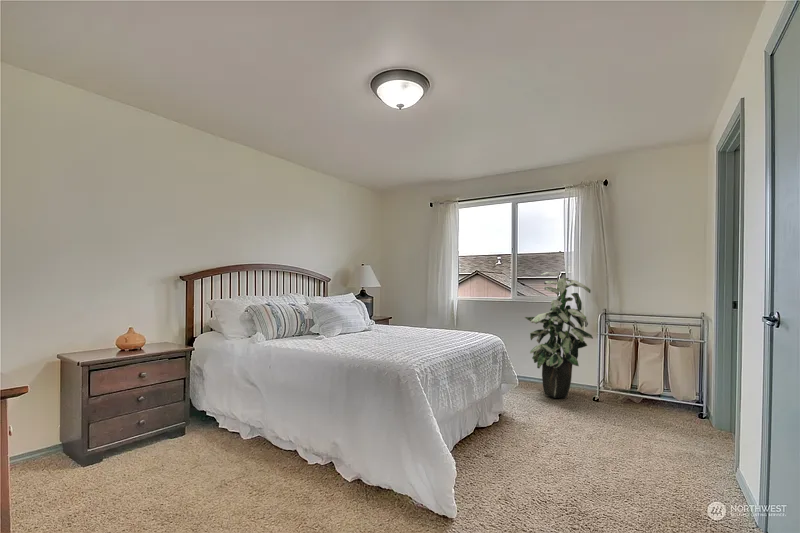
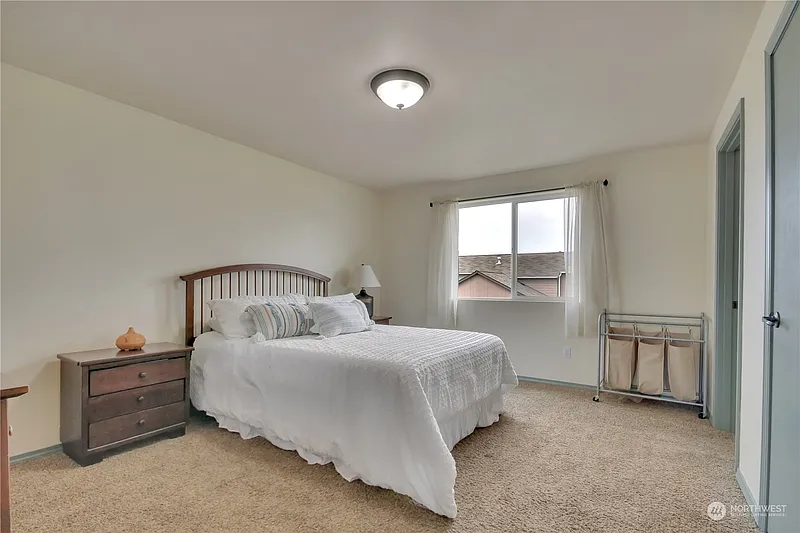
- indoor plant (556, 333)
